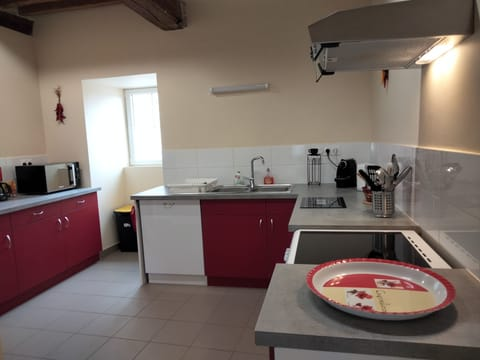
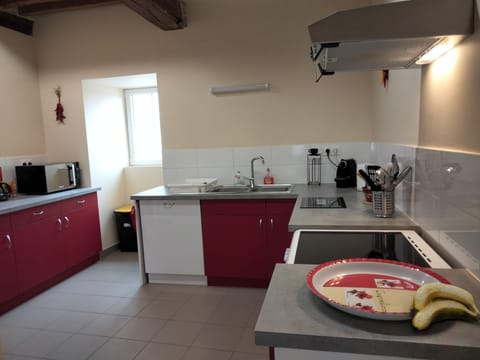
+ banana (446, 305)
